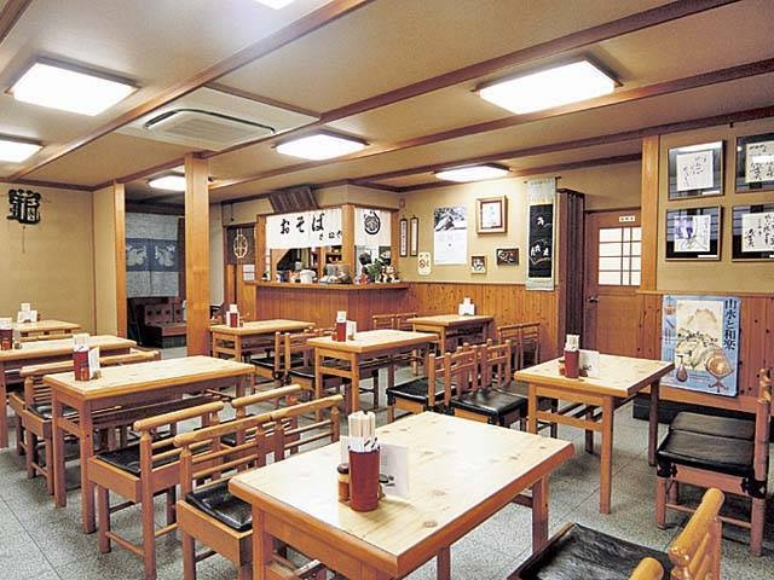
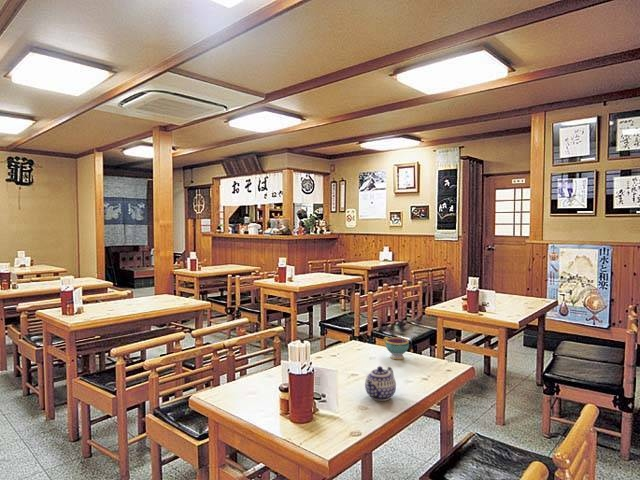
+ teacup (396, 347)
+ teapot (380, 381)
